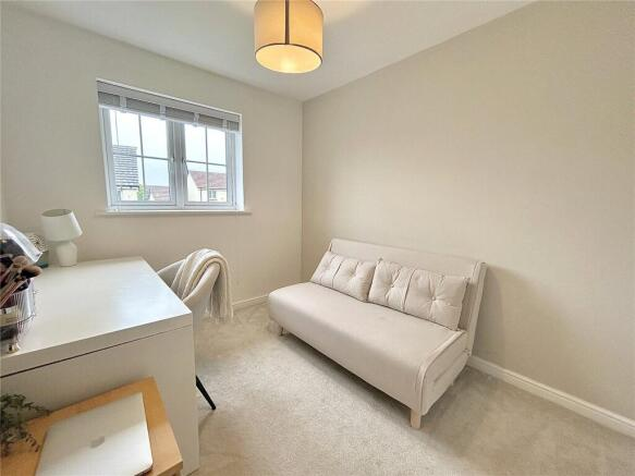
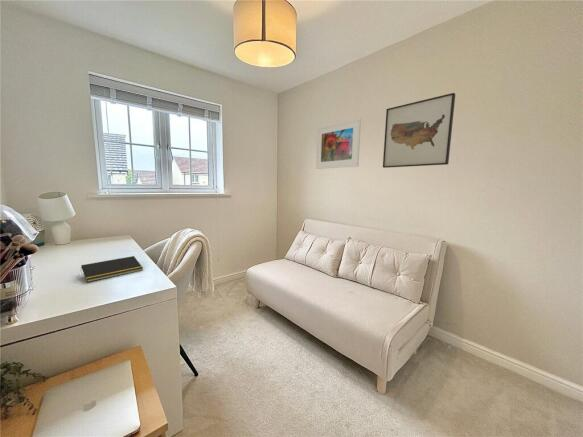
+ notepad (113, 267)
+ wall art (415, 134)
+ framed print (336, 146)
